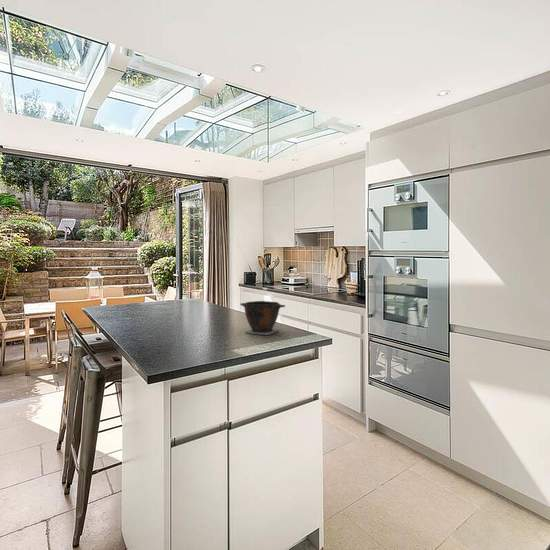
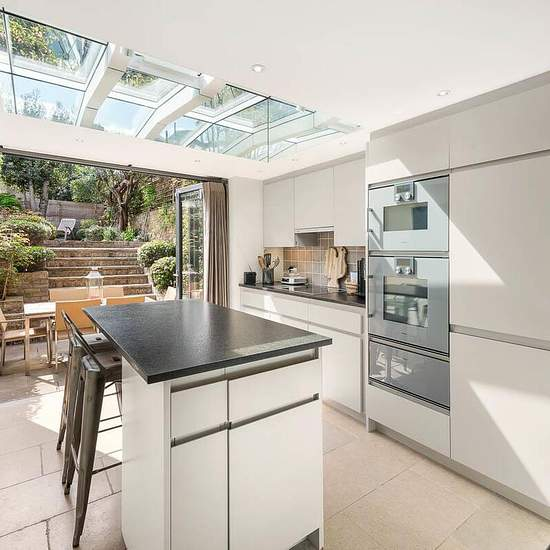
- bowl (262, 317)
